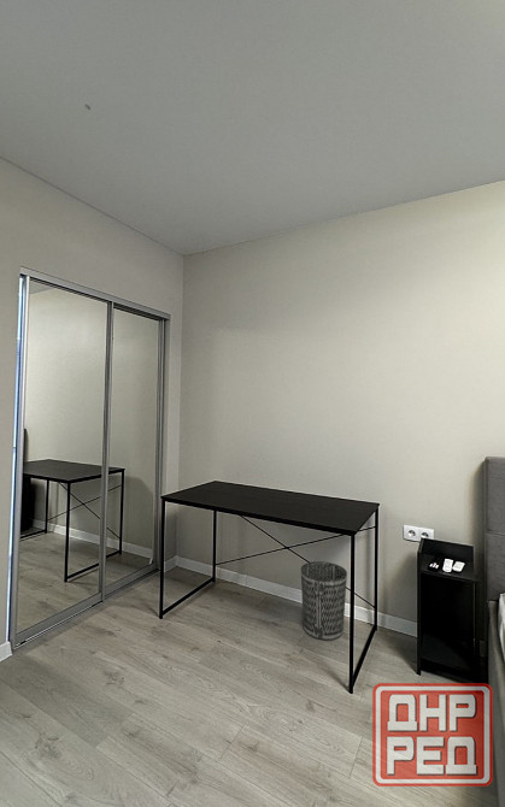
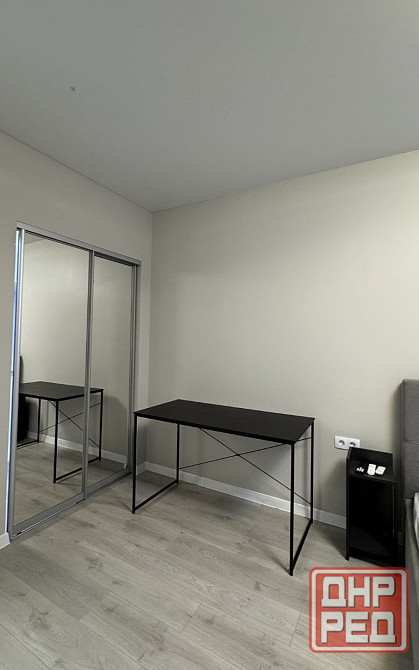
- wastebasket (323, 599)
